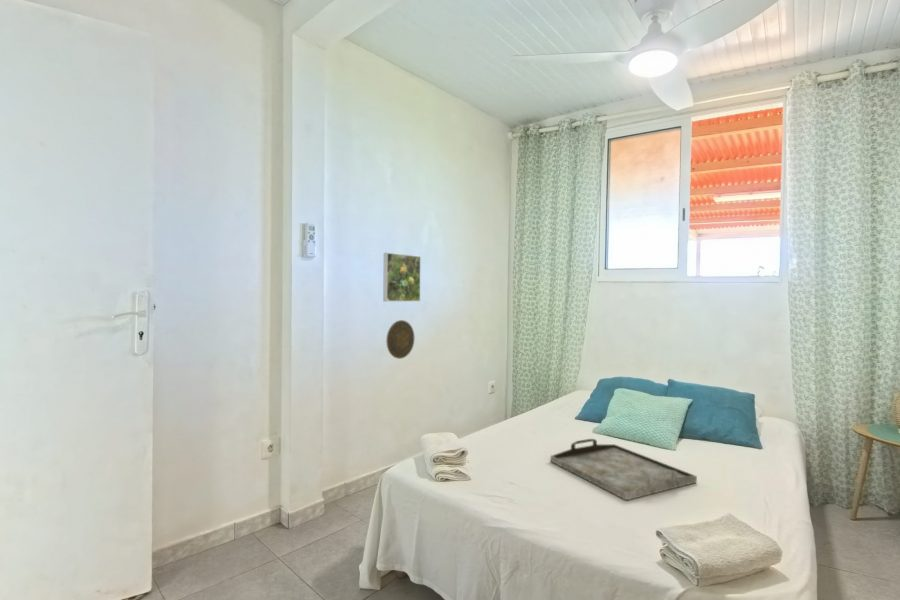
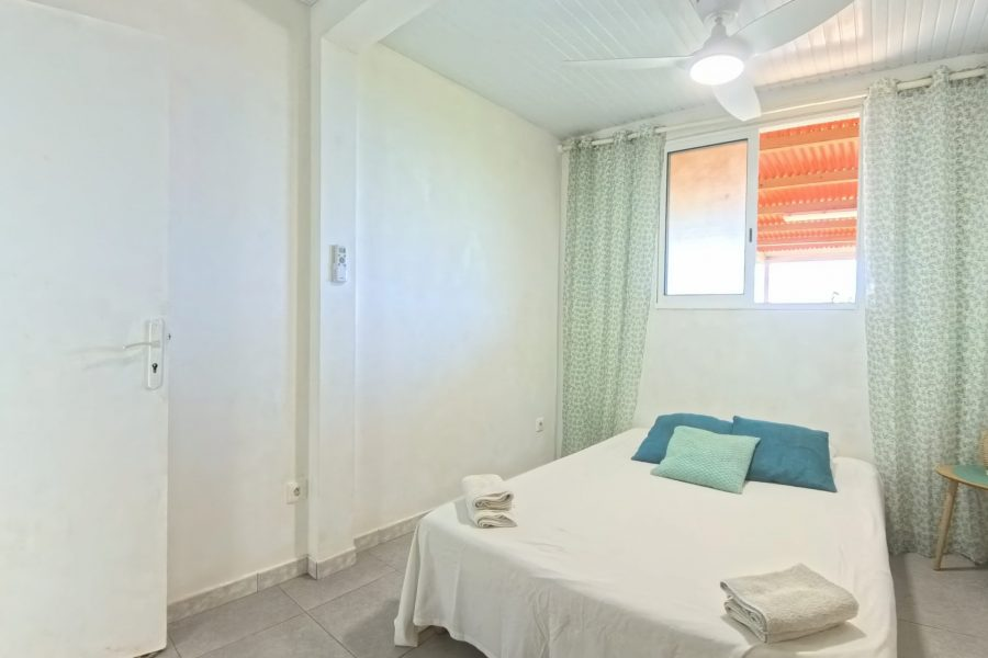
- decorative plate (401, 339)
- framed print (402, 278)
- serving tray (619, 462)
